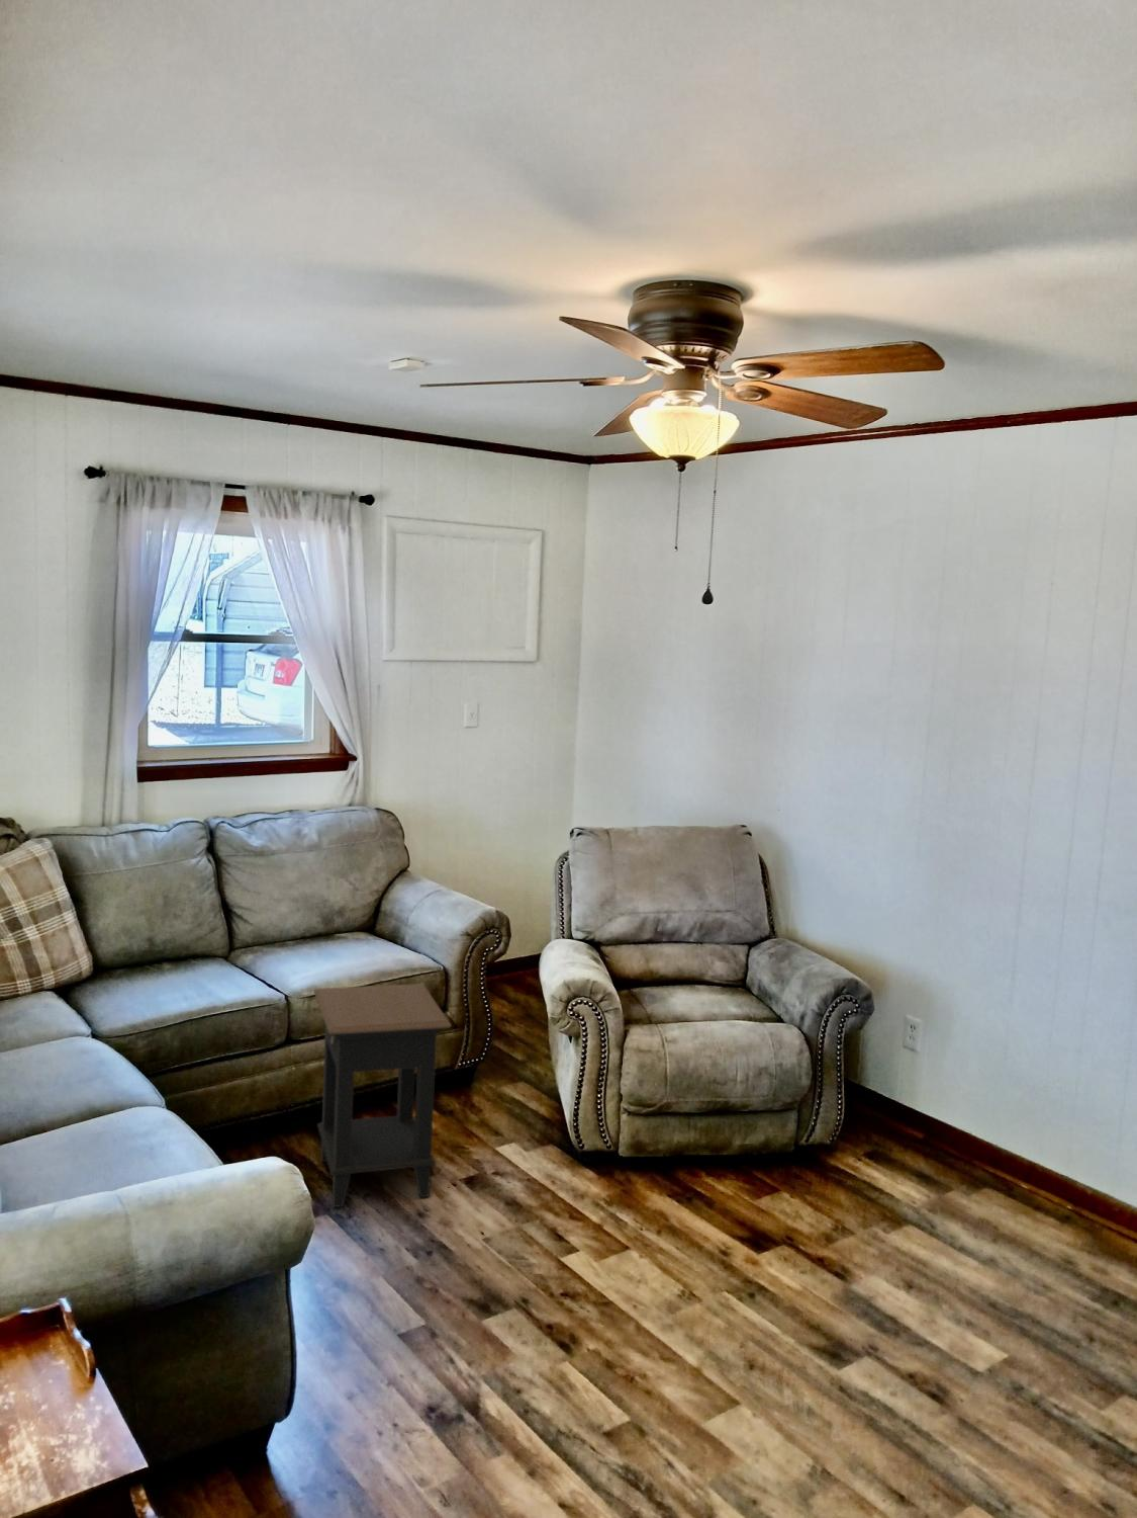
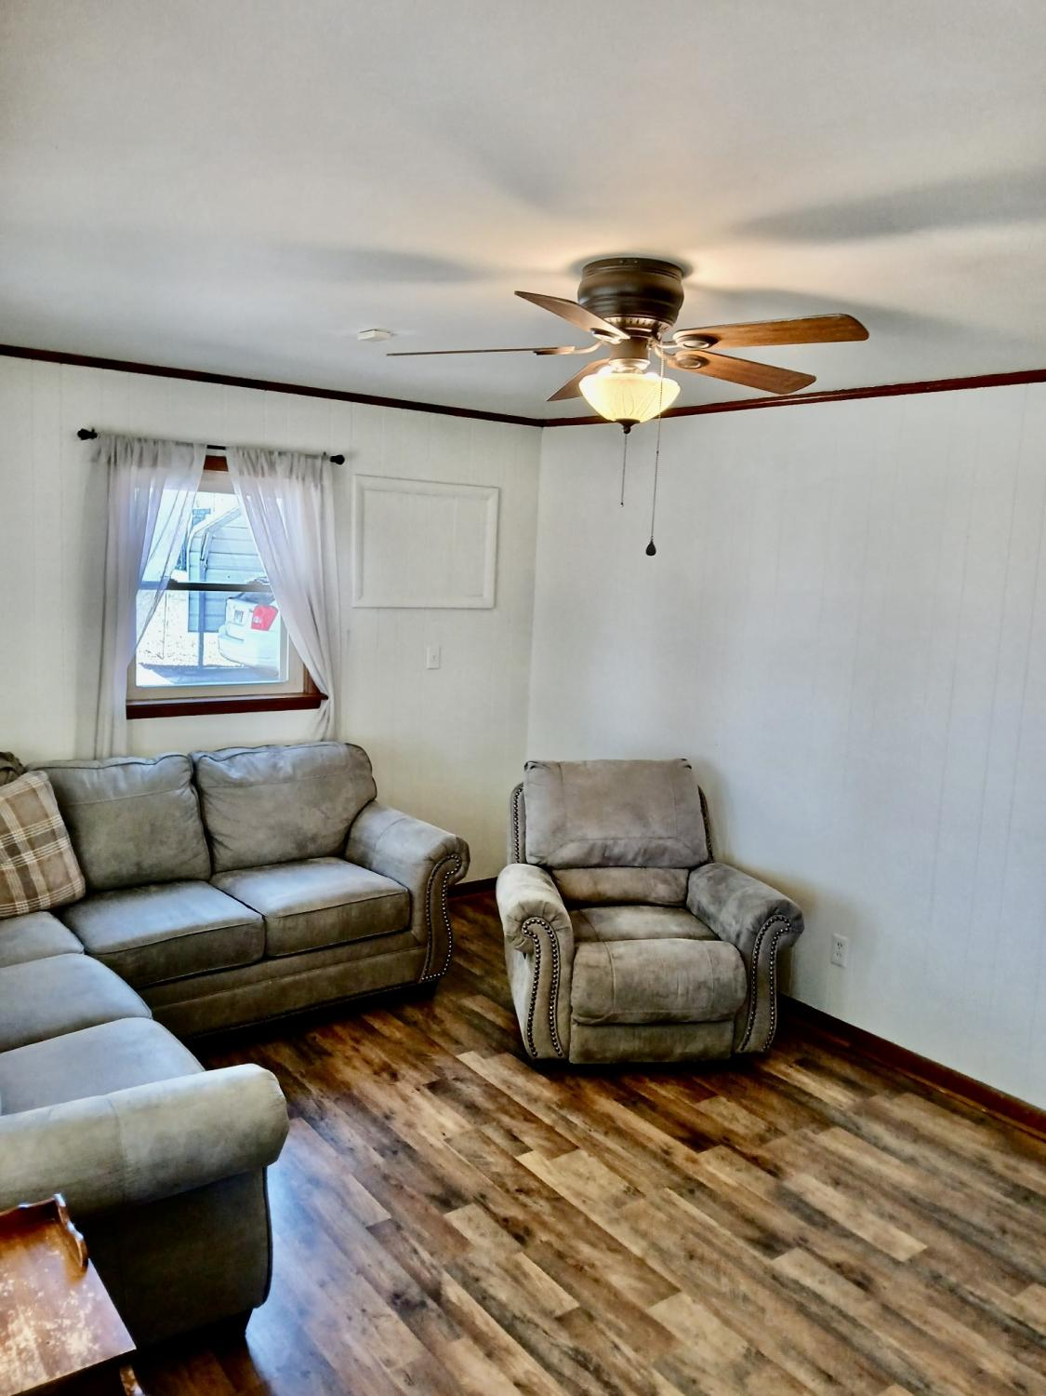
- side table (376, 1070)
